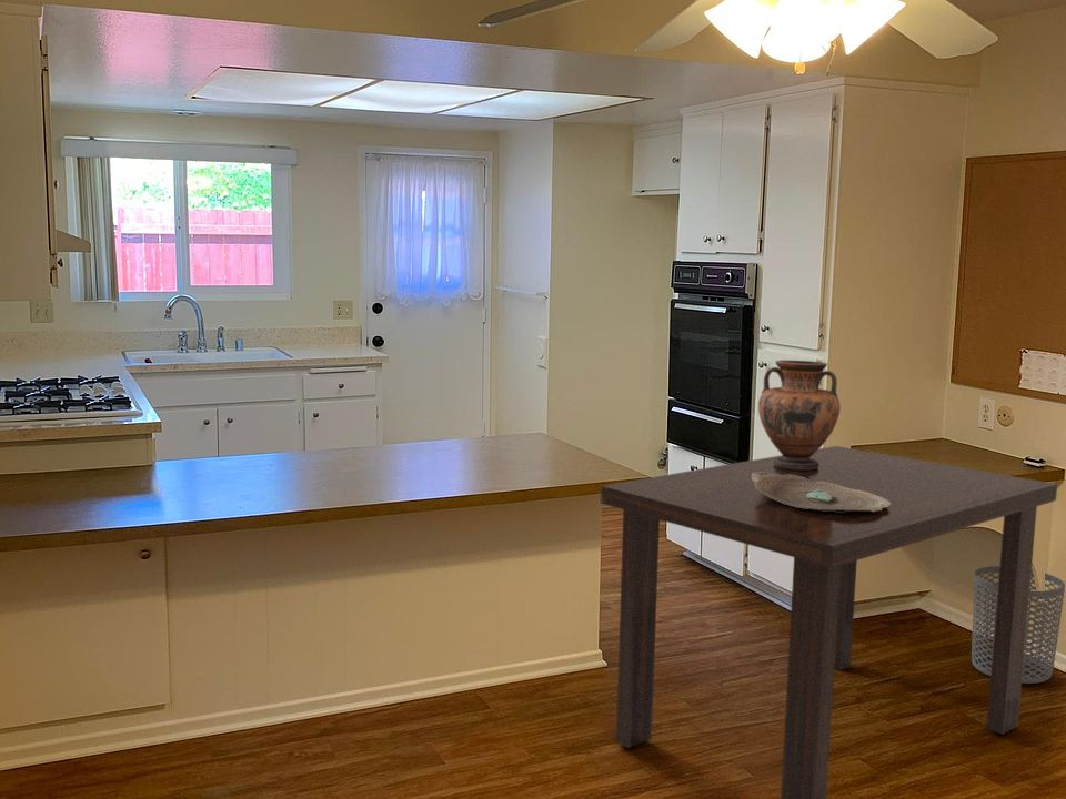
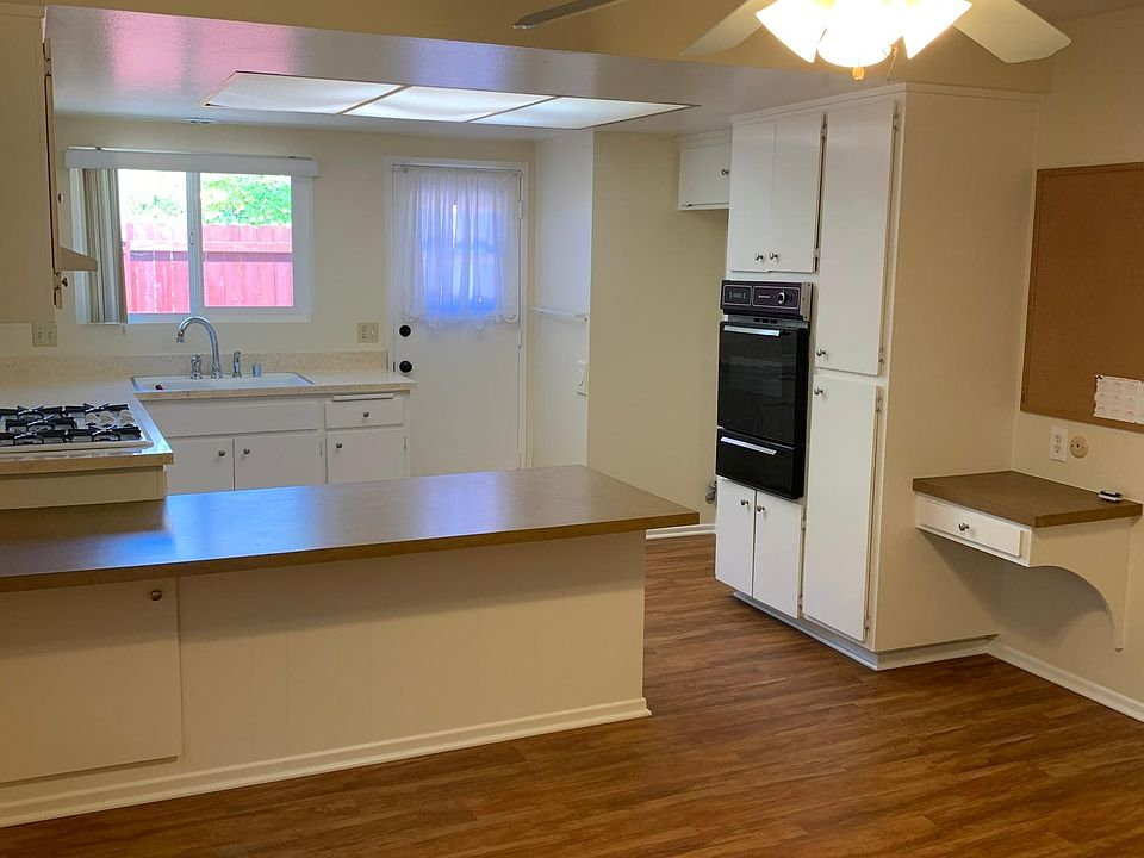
- dining table (827, 613)
- vase (797, 413)
- decorative bowl (821, 489)
- waste bin (1026, 626)
